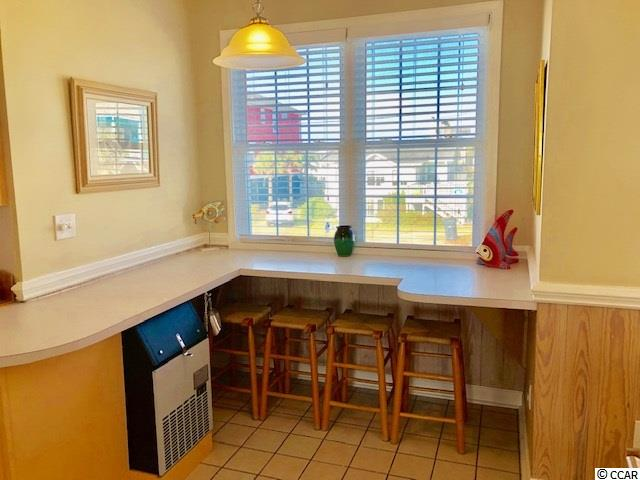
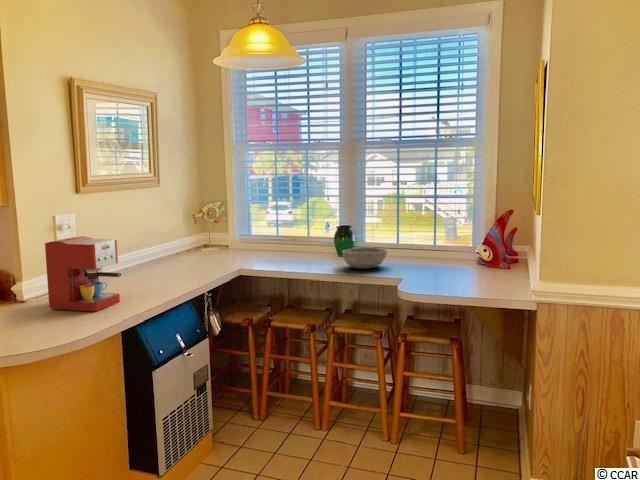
+ coffee maker (83, 272)
+ bowl (364, 258)
